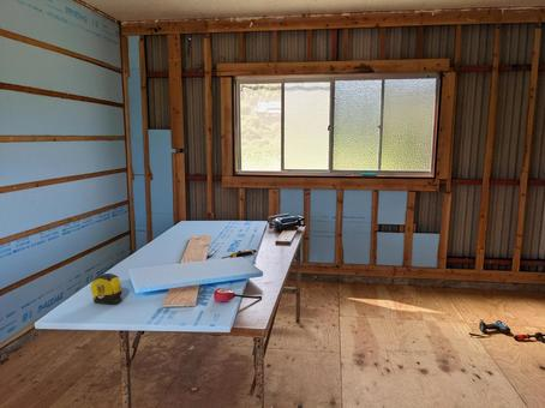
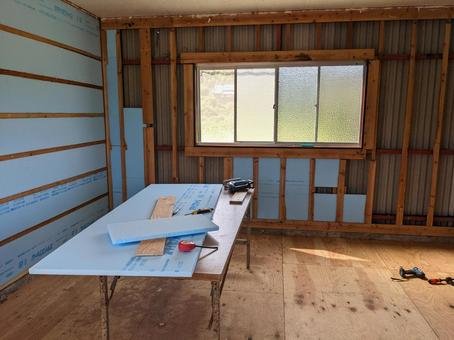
- tape measure (104, 288)
